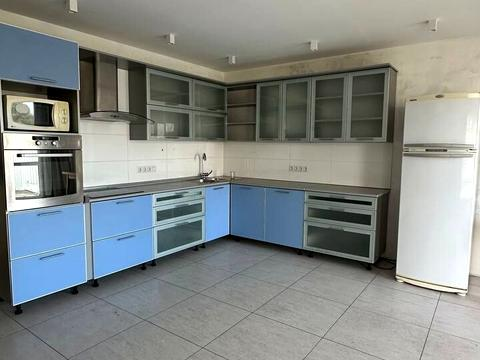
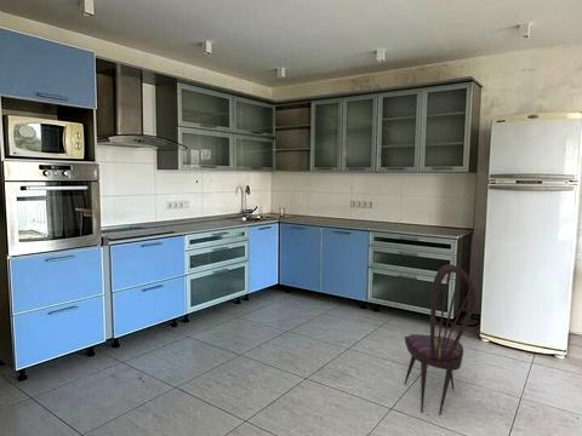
+ dining chair (439, 332)
